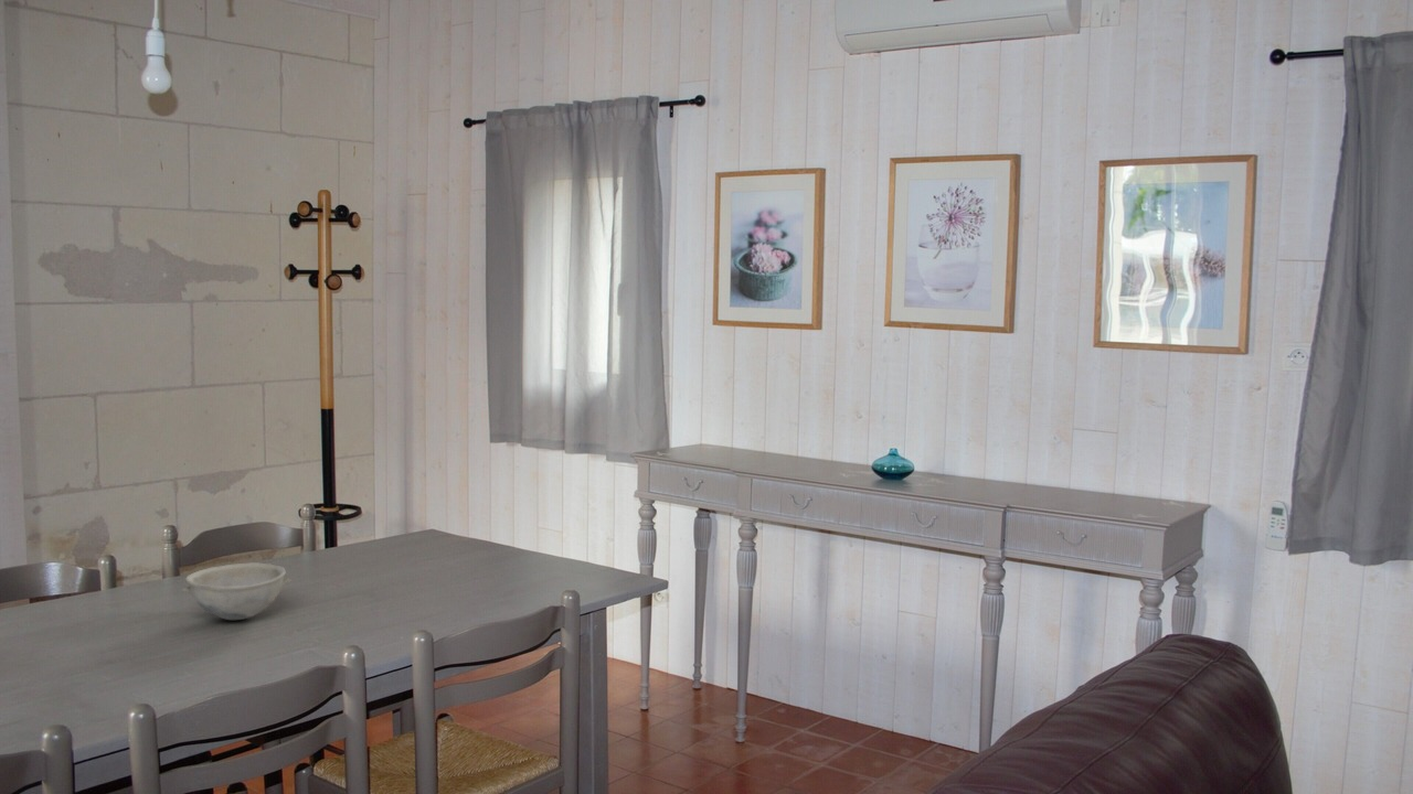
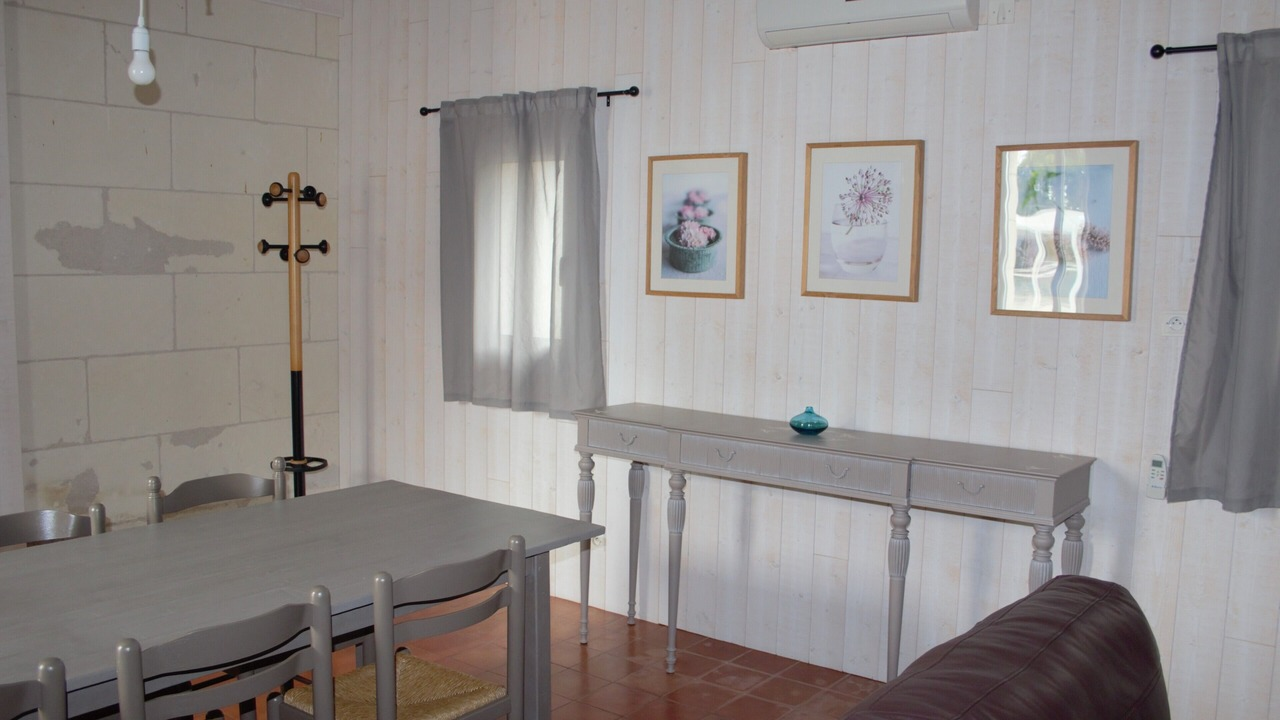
- bowl (237, 596)
